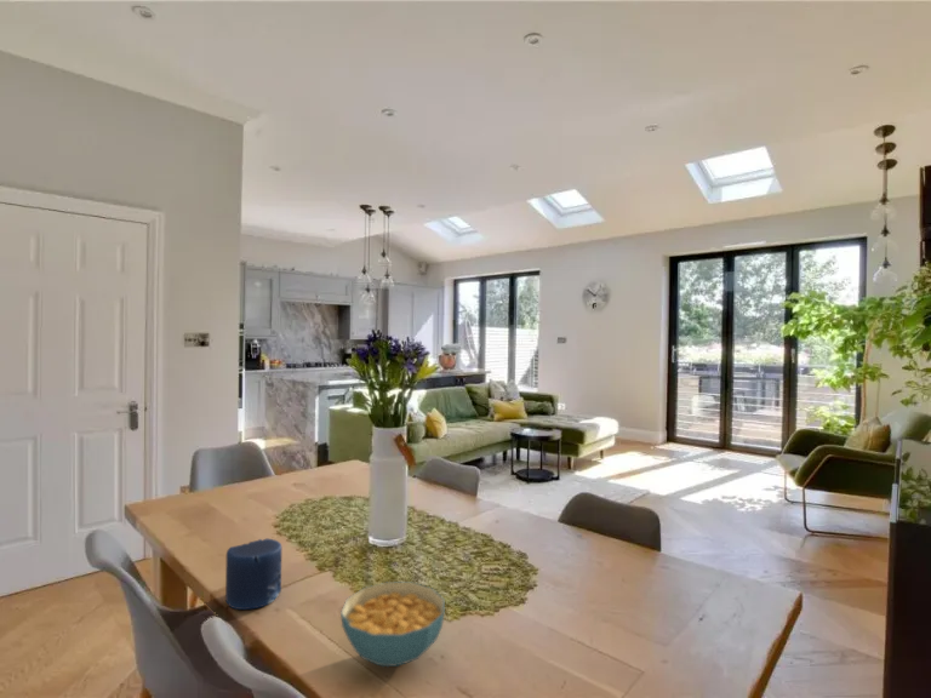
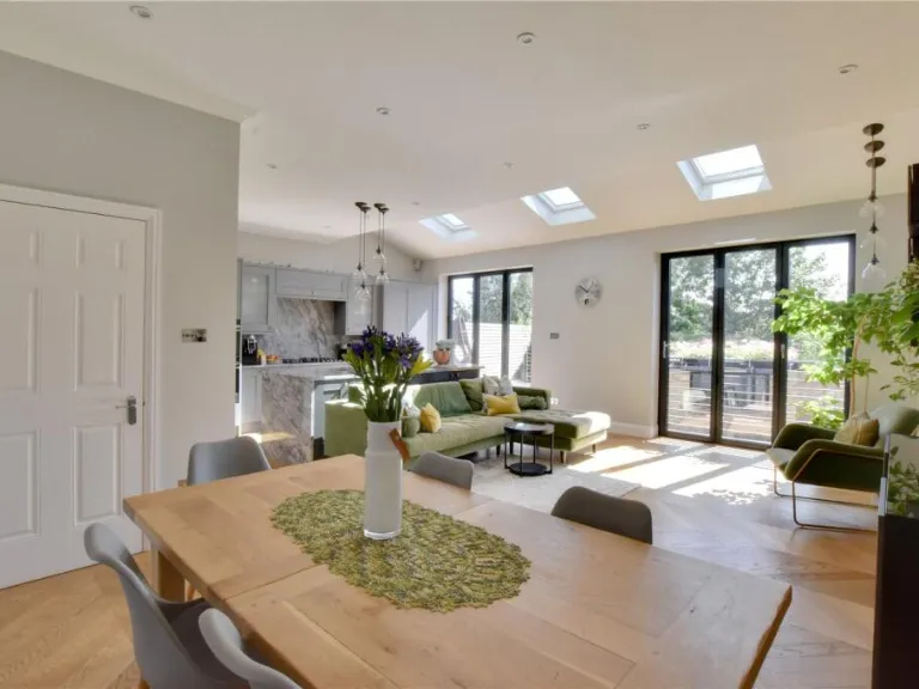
- cereal bowl (393, 630)
- candle (253, 572)
